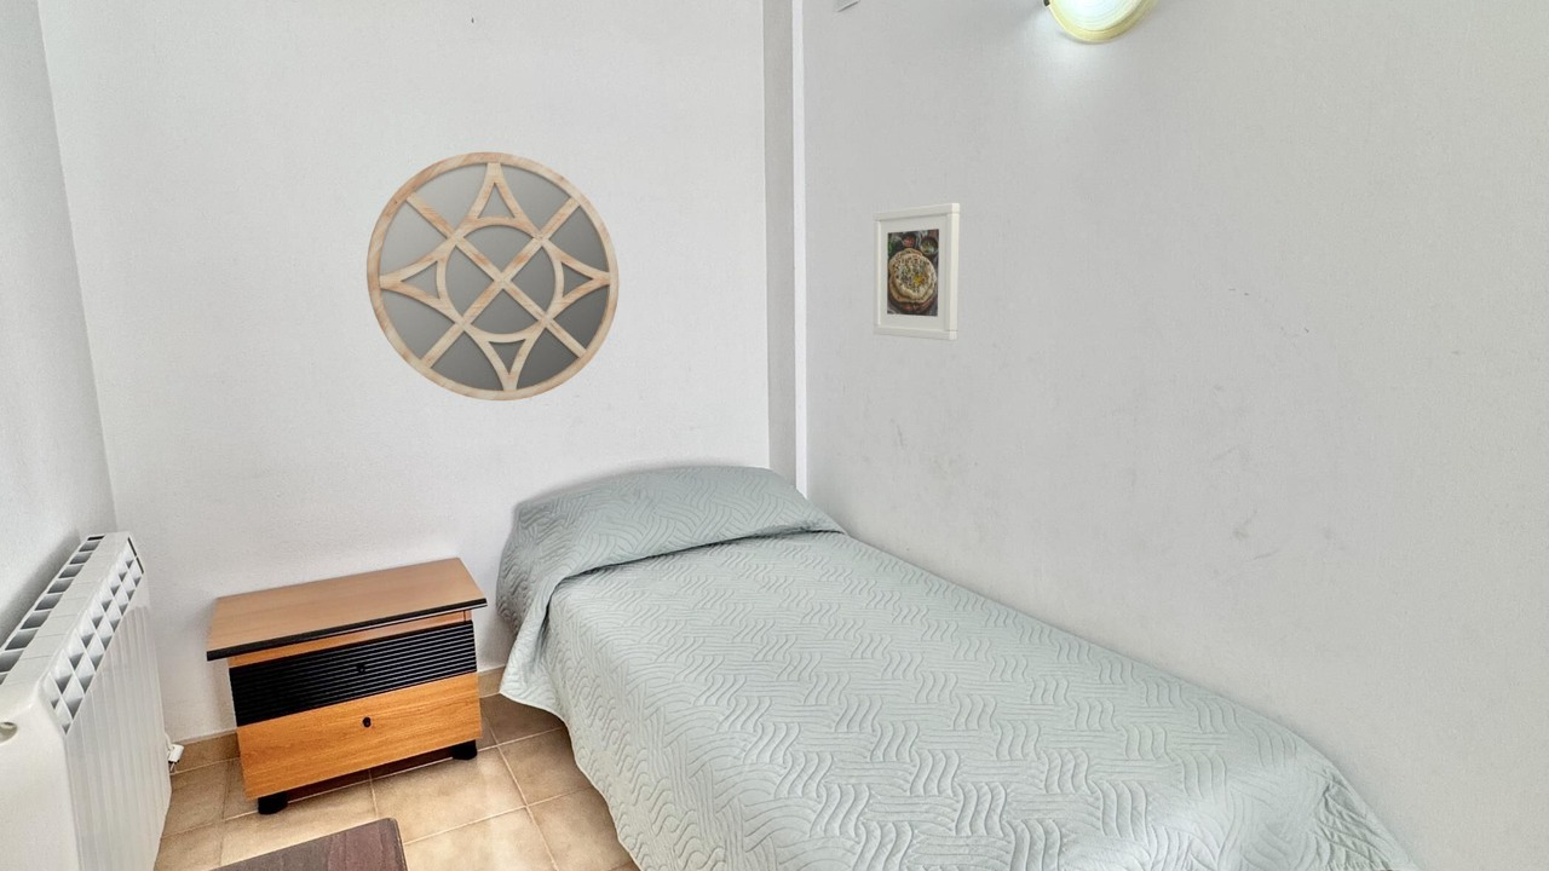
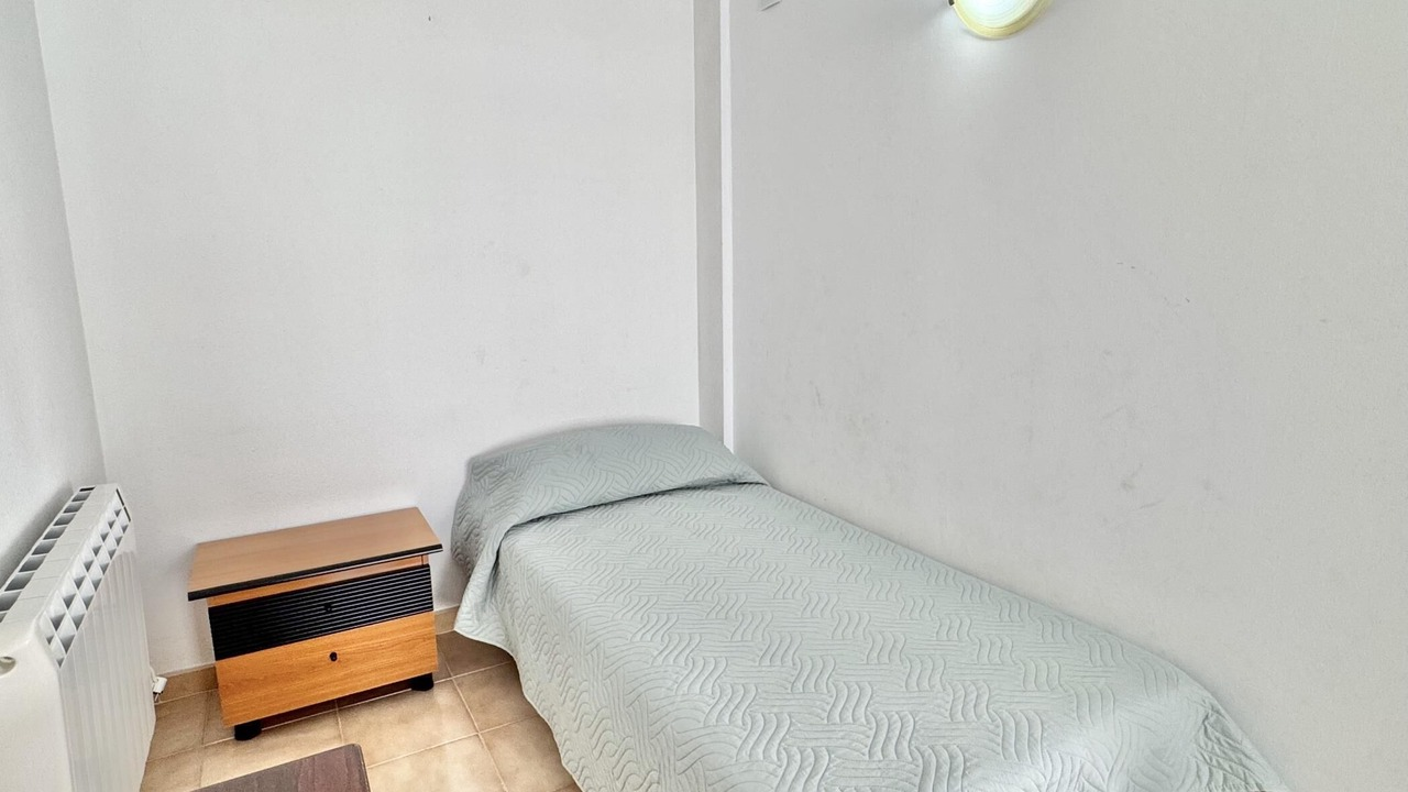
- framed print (912, 272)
- home mirror (500, 278)
